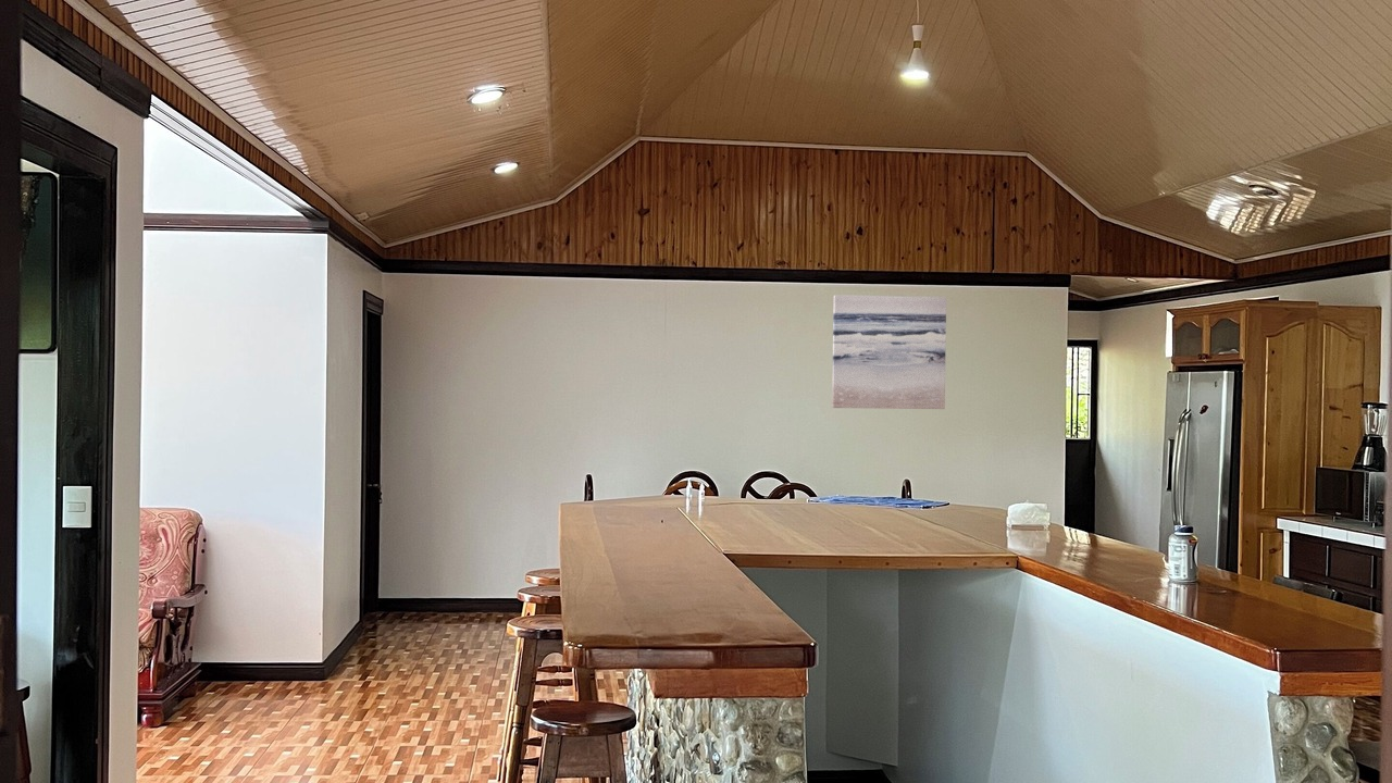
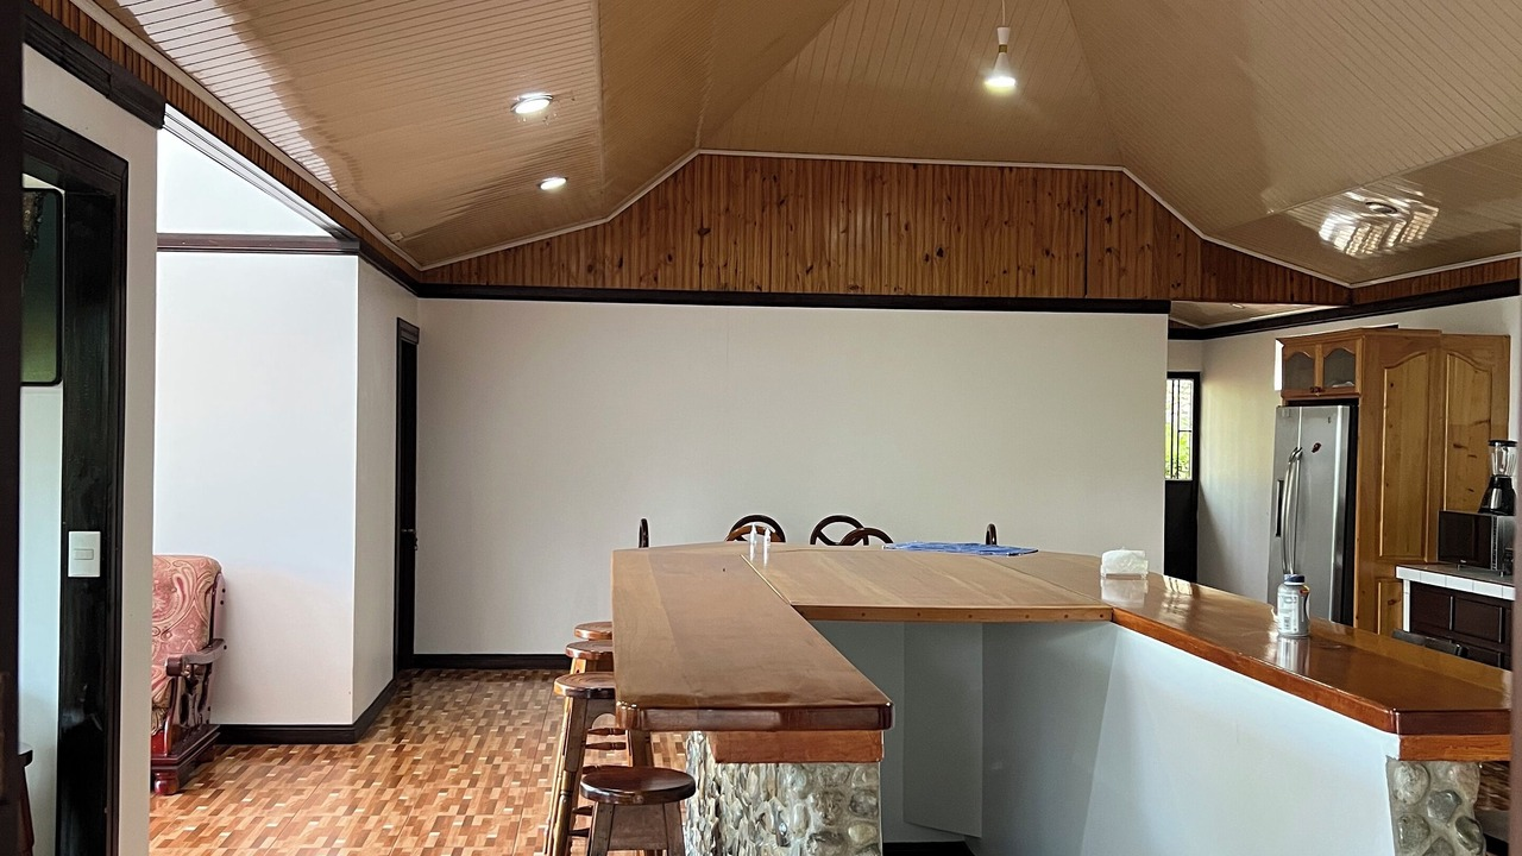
- wall art (888, 352)
